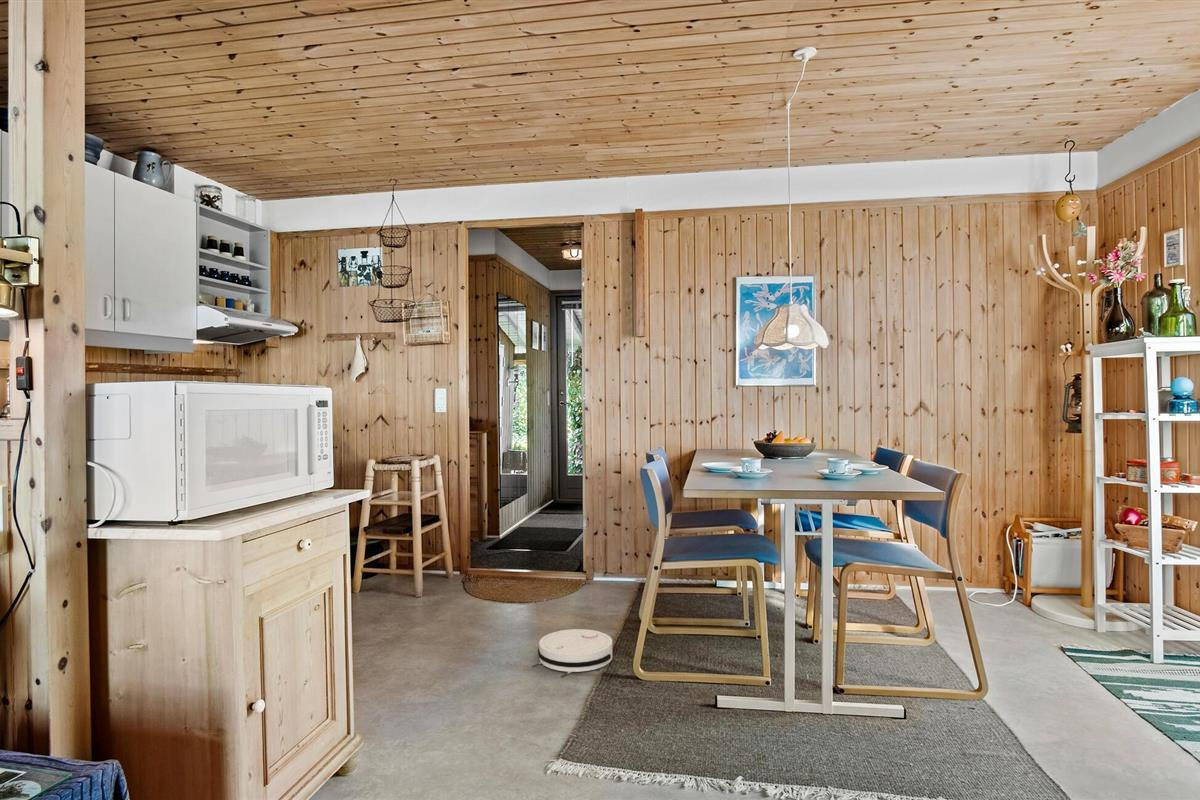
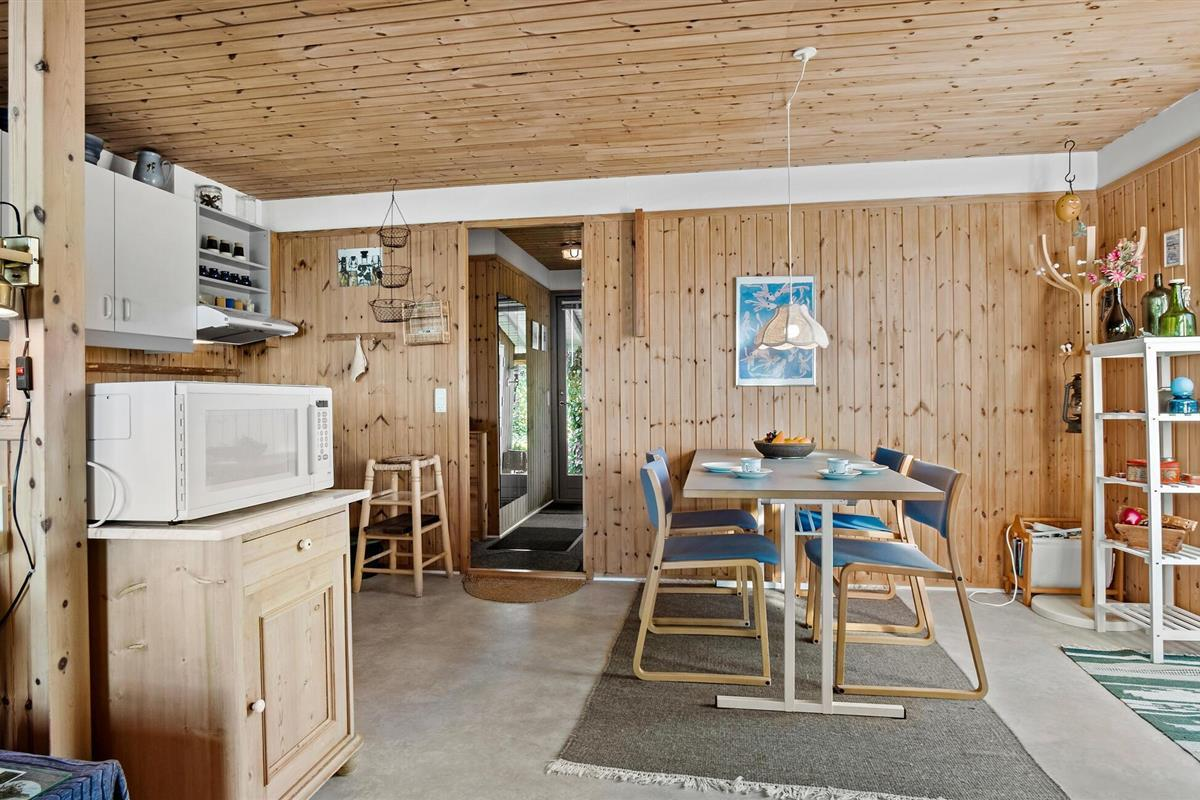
- robot vacuum (574, 649)
